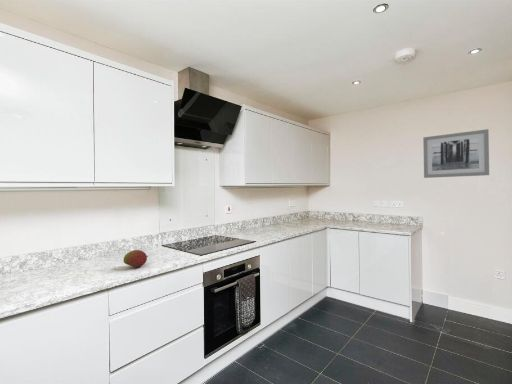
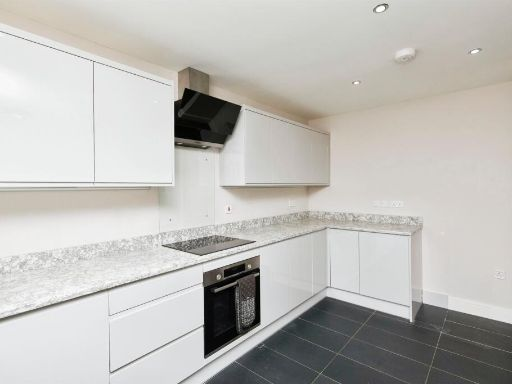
- fruit (136, 258)
- wall art (454, 155)
